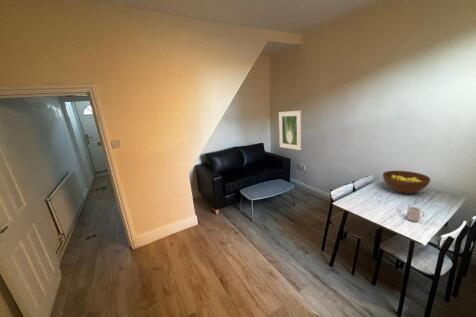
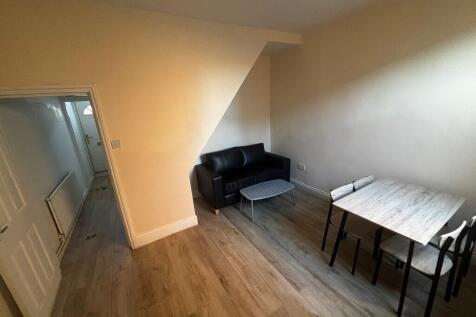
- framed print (289, 130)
- fruit bowl (404, 183)
- mug (415, 212)
